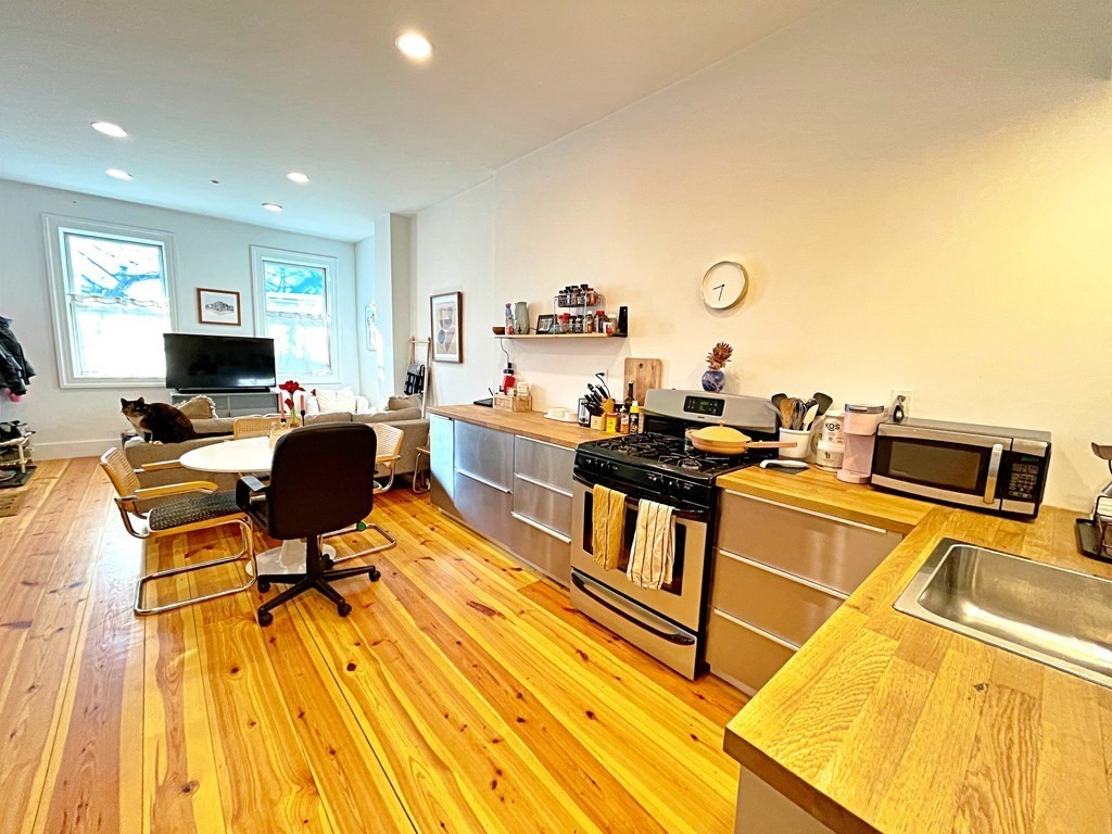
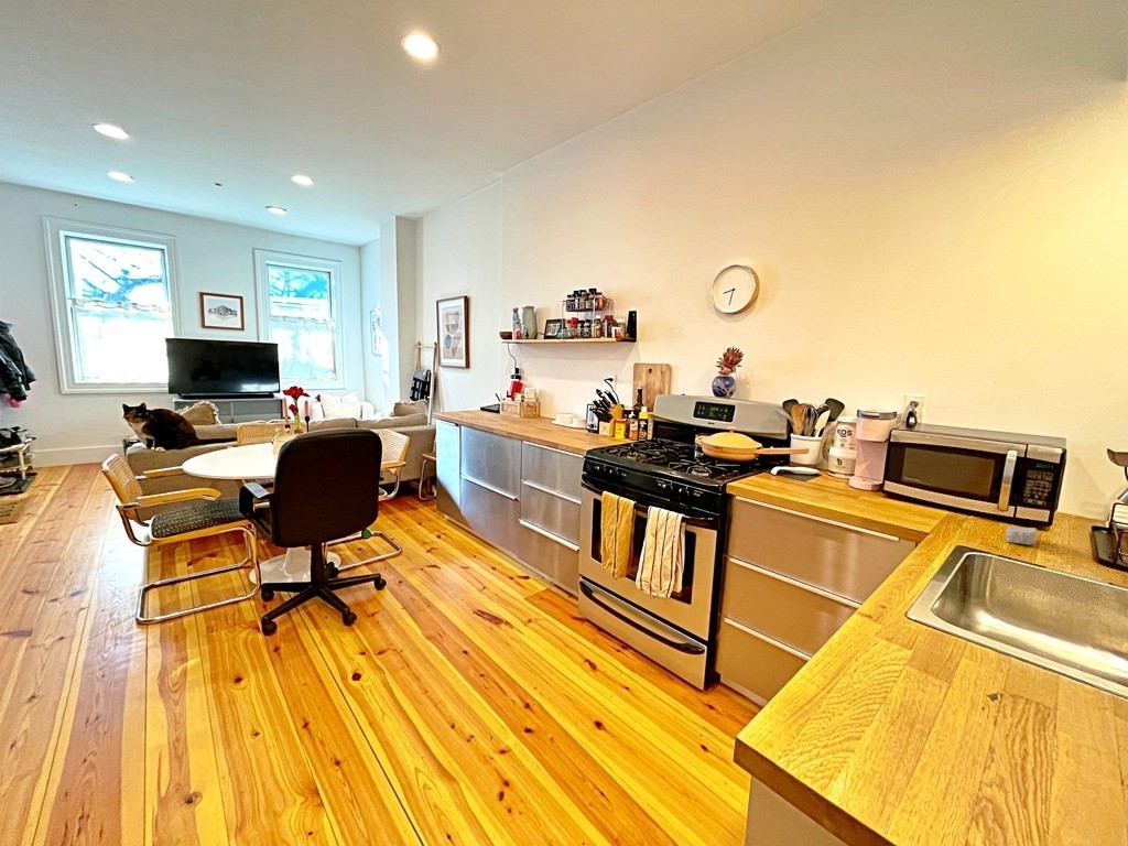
+ soap bar (1021, 533)
